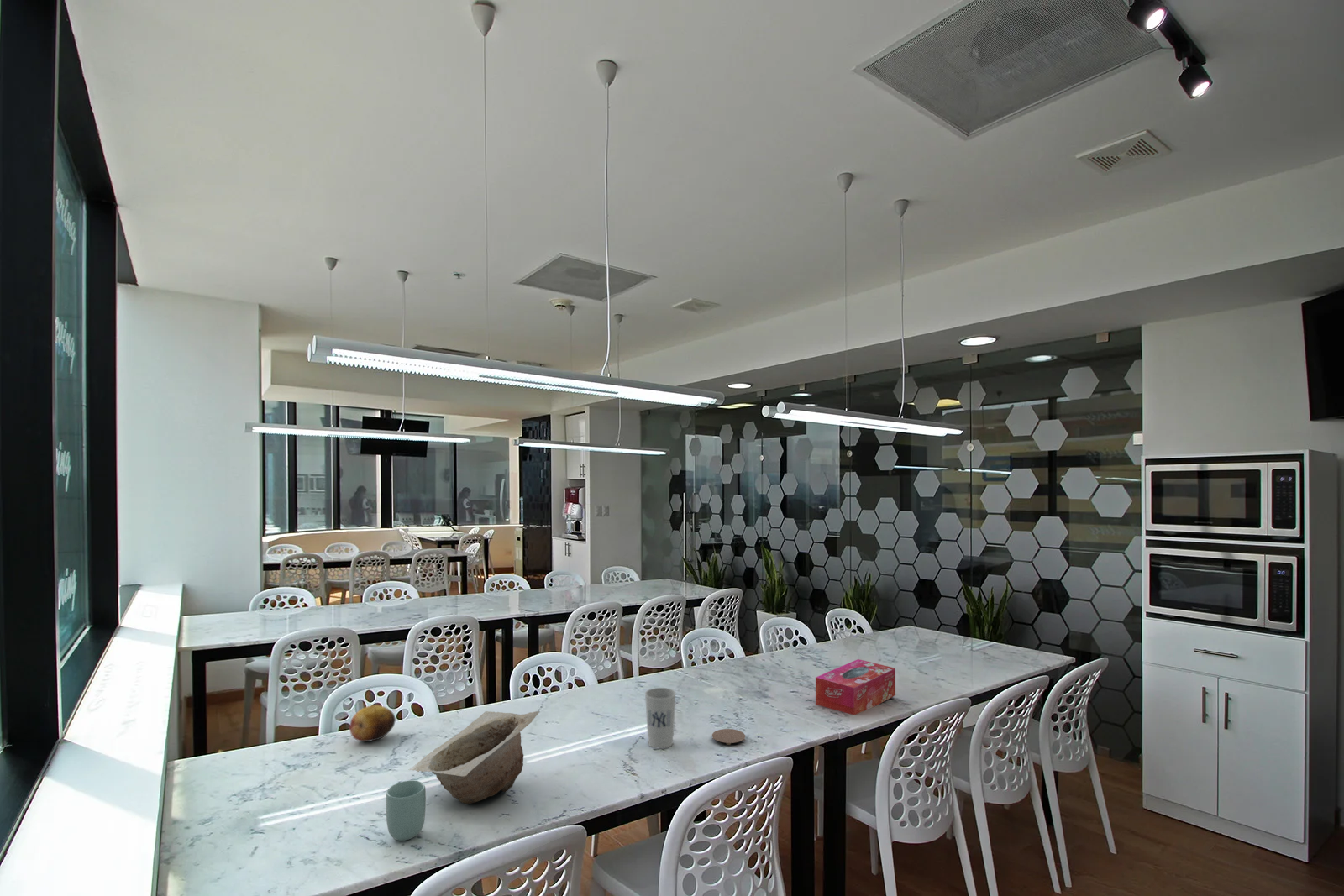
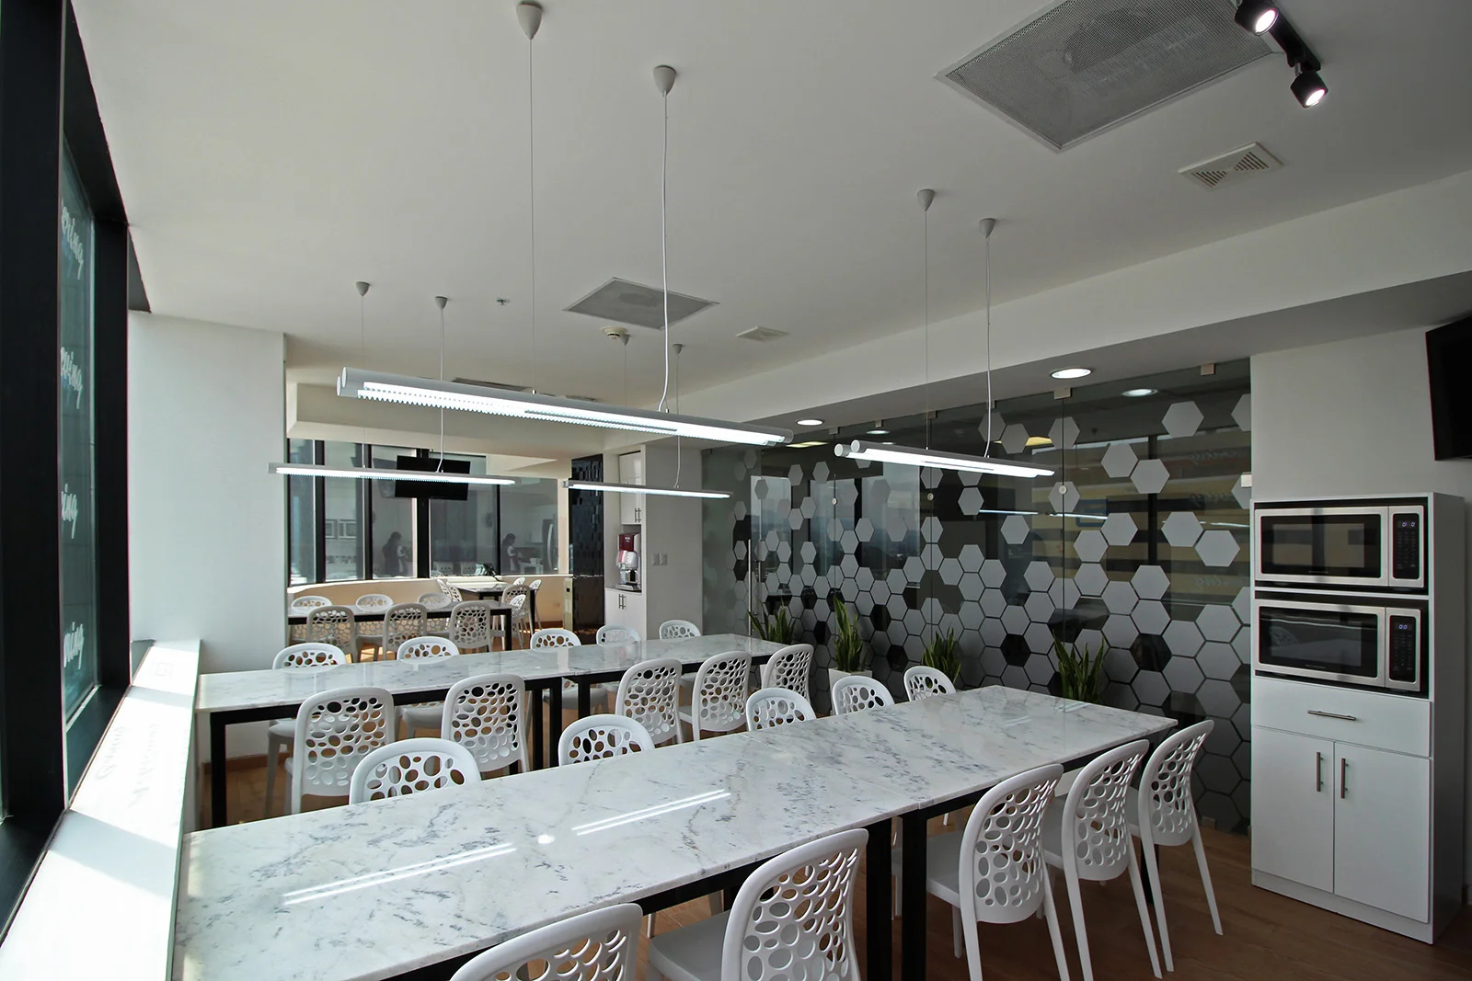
- cup (660, 718)
- cup (406, 812)
- fruit (373, 722)
- tissue box (856, 686)
- coaster (728, 737)
- bowl (475, 752)
